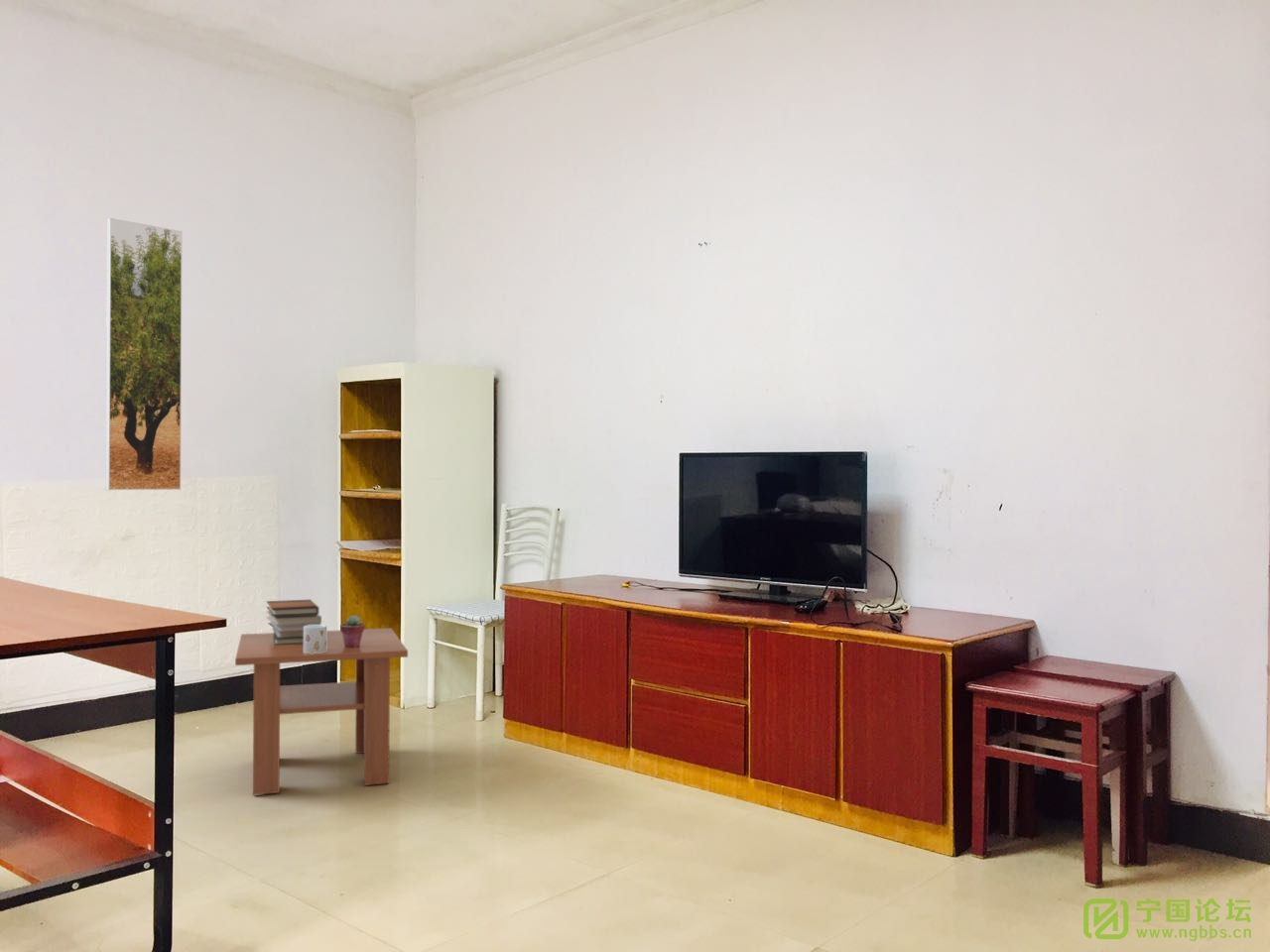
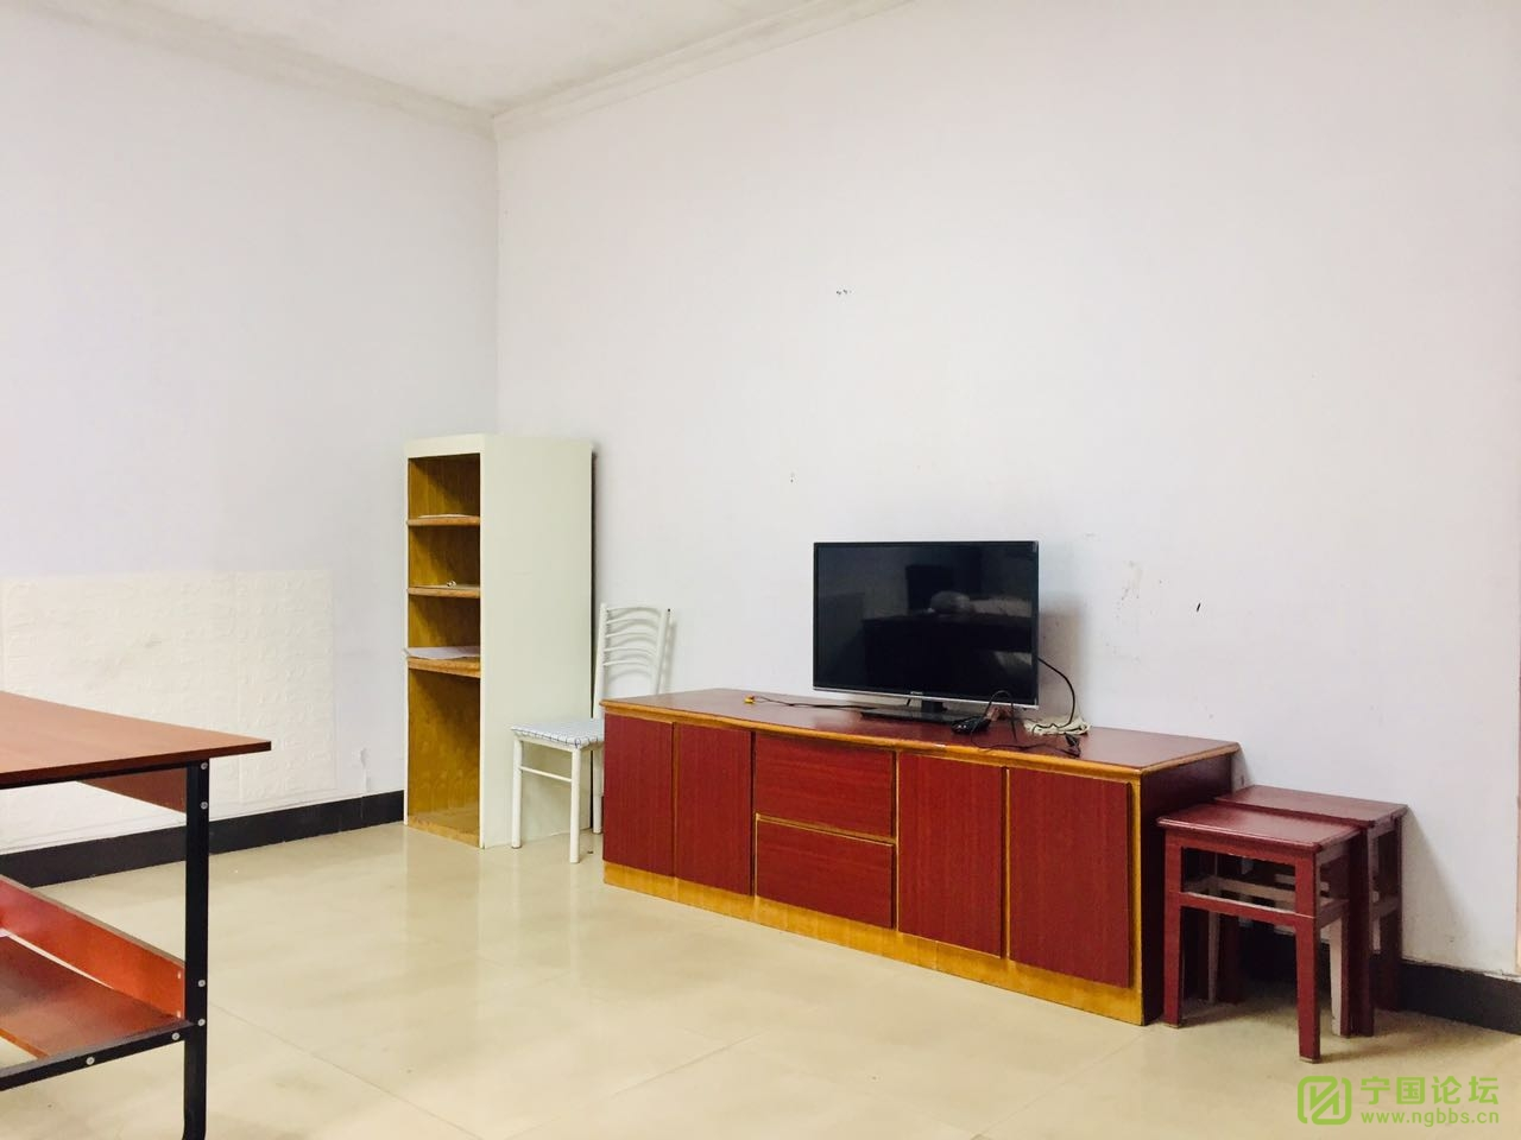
- potted succulent (352, 630)
- coffee table (319, 706)
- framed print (144, 357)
- mug (314, 637)
- book stack (293, 621)
